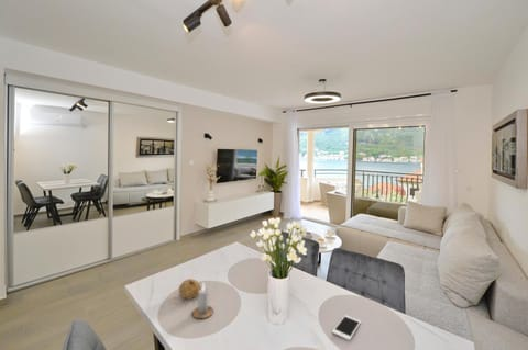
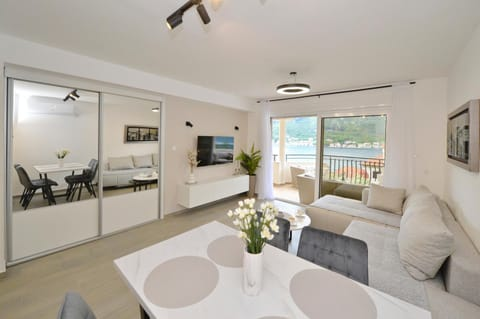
- candle (202, 296)
- fruit (189, 287)
- cell phone (346, 326)
